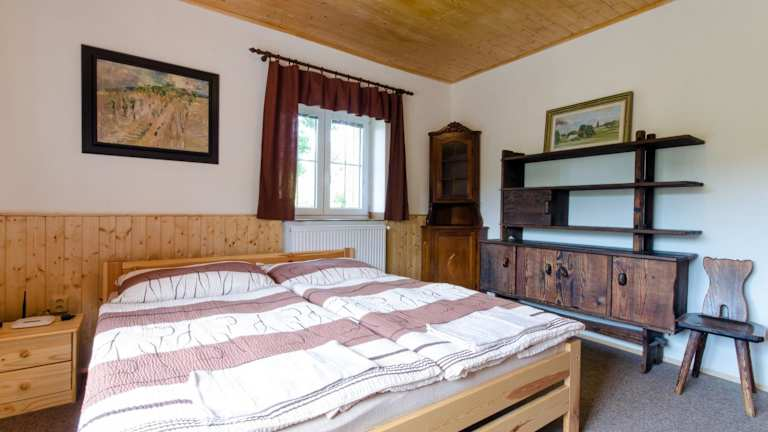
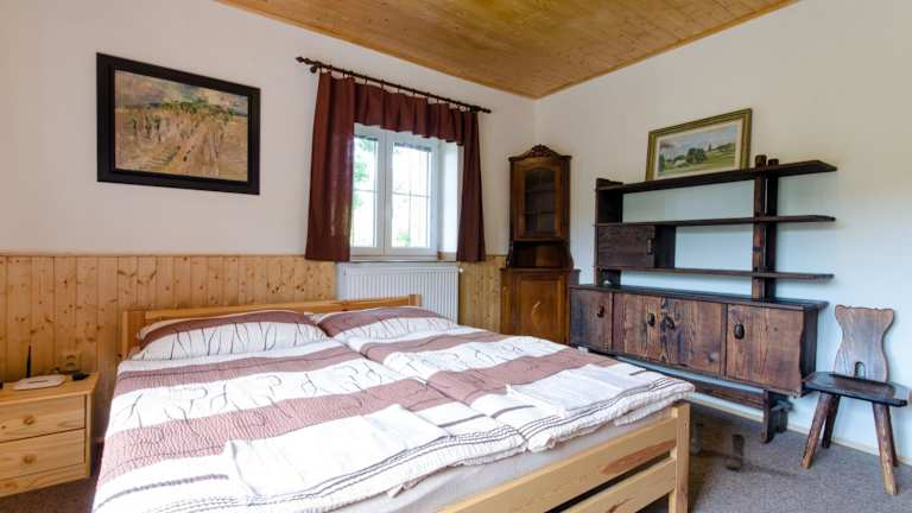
+ boots (704, 444)
